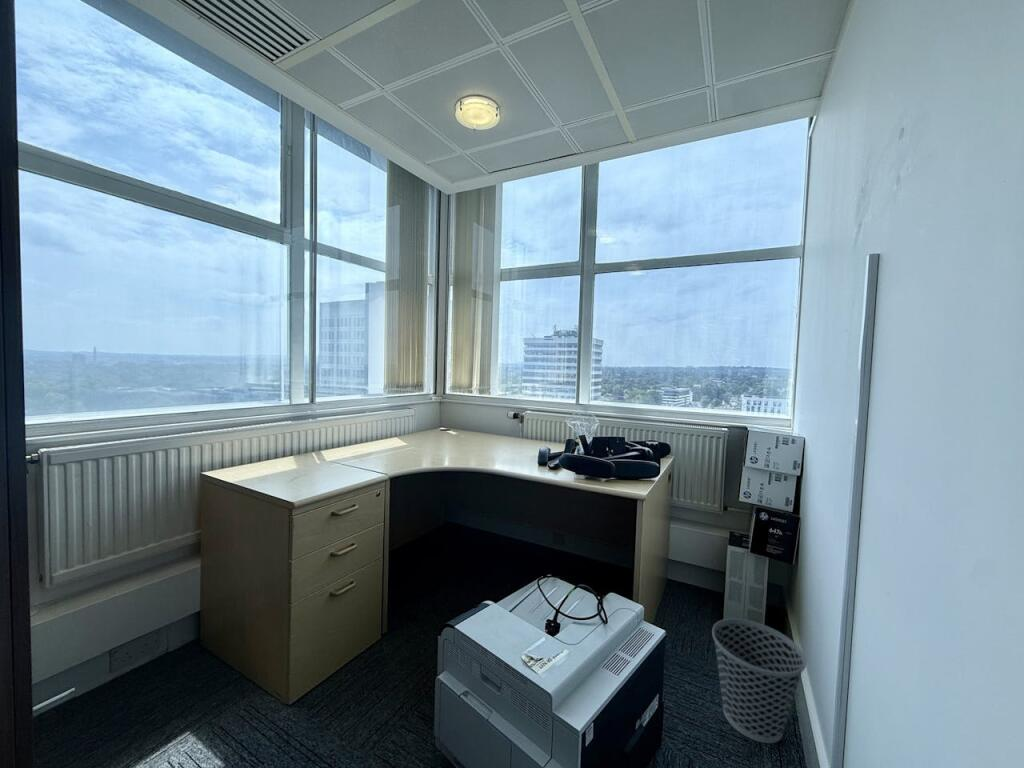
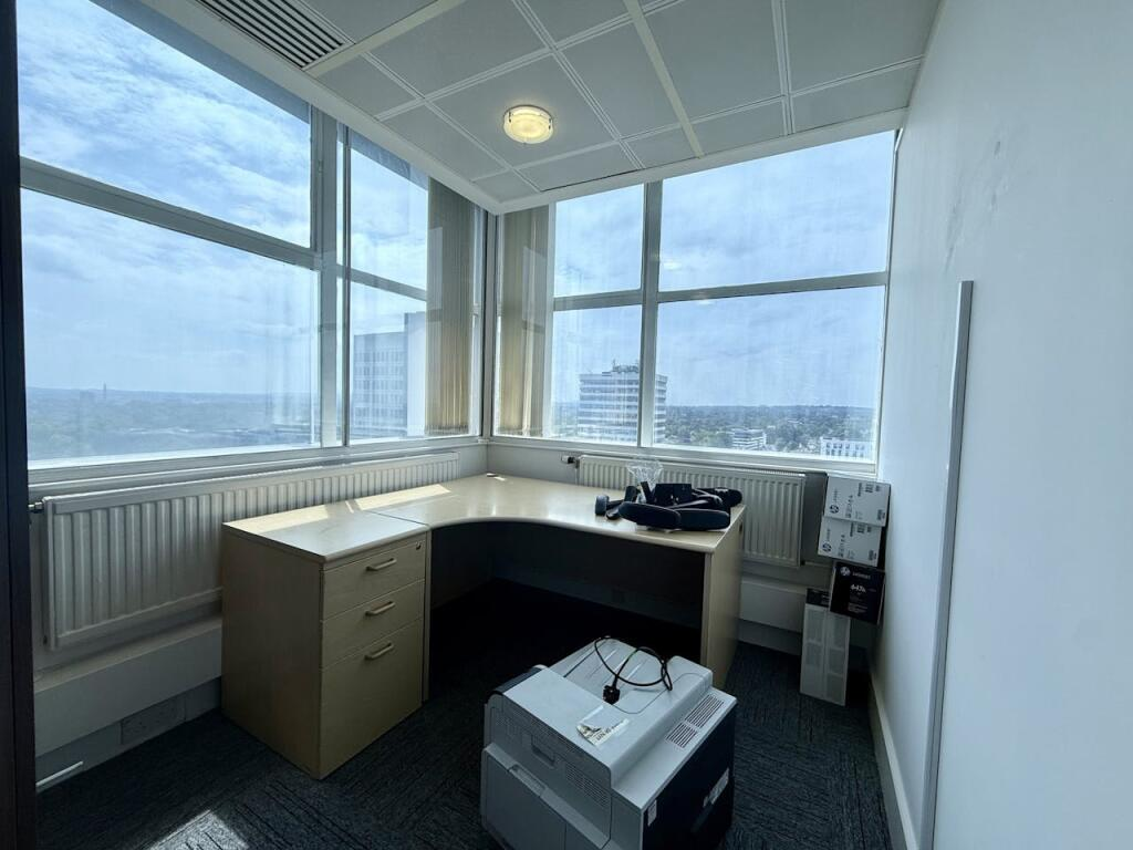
- wastebasket (754, 681)
